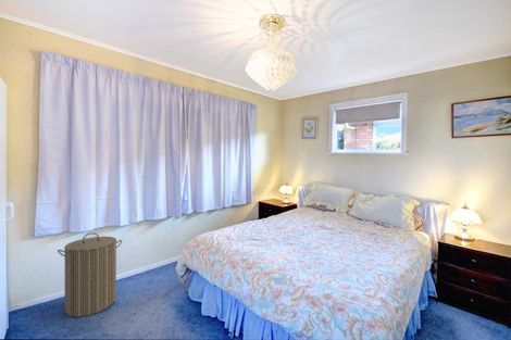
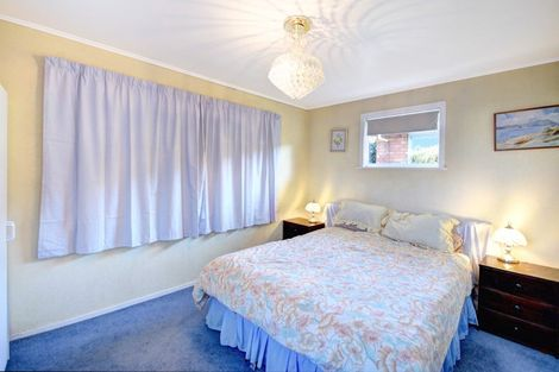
- laundry hamper (91, 268)
